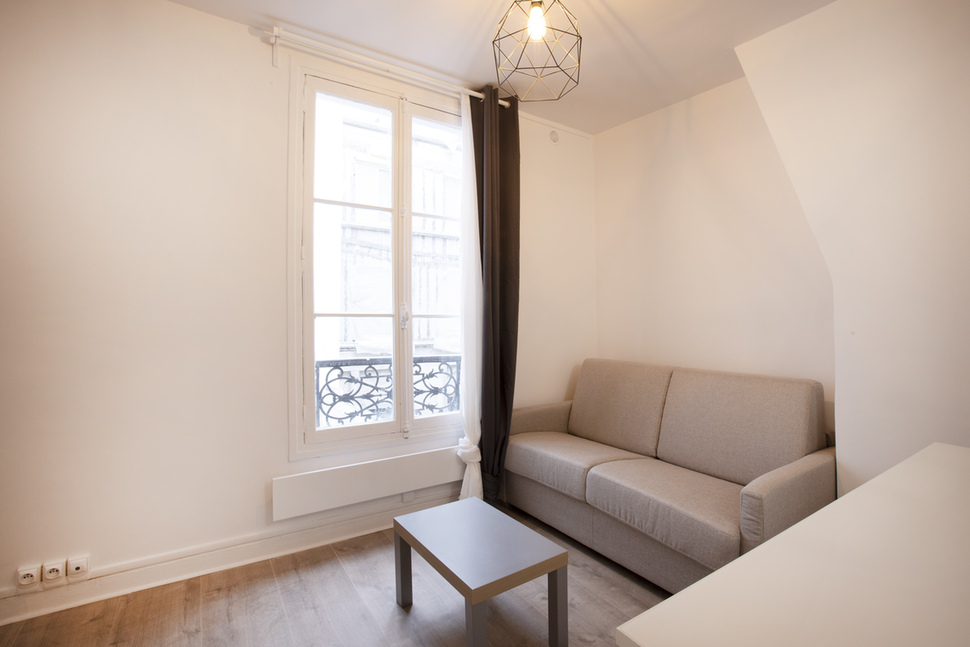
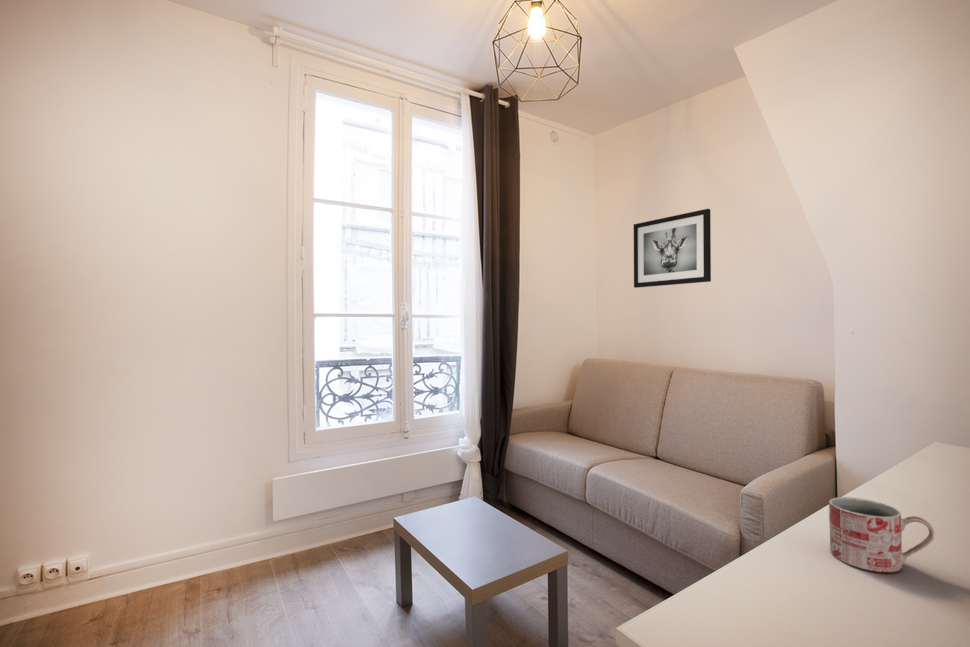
+ wall art (669, 251)
+ mug (877, 535)
